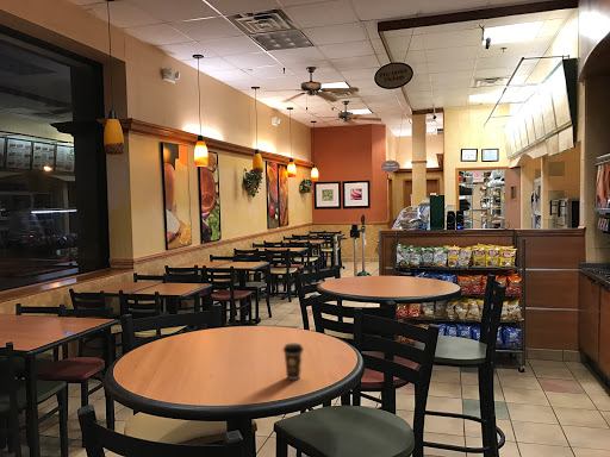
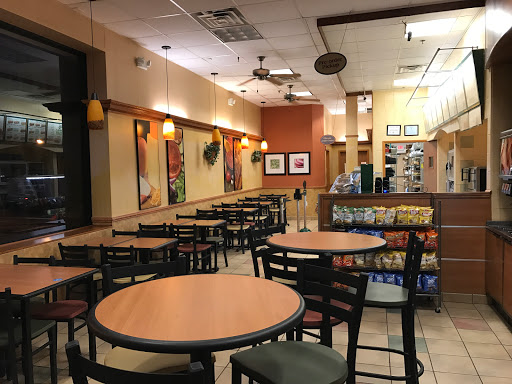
- coffee cup (293, 361)
